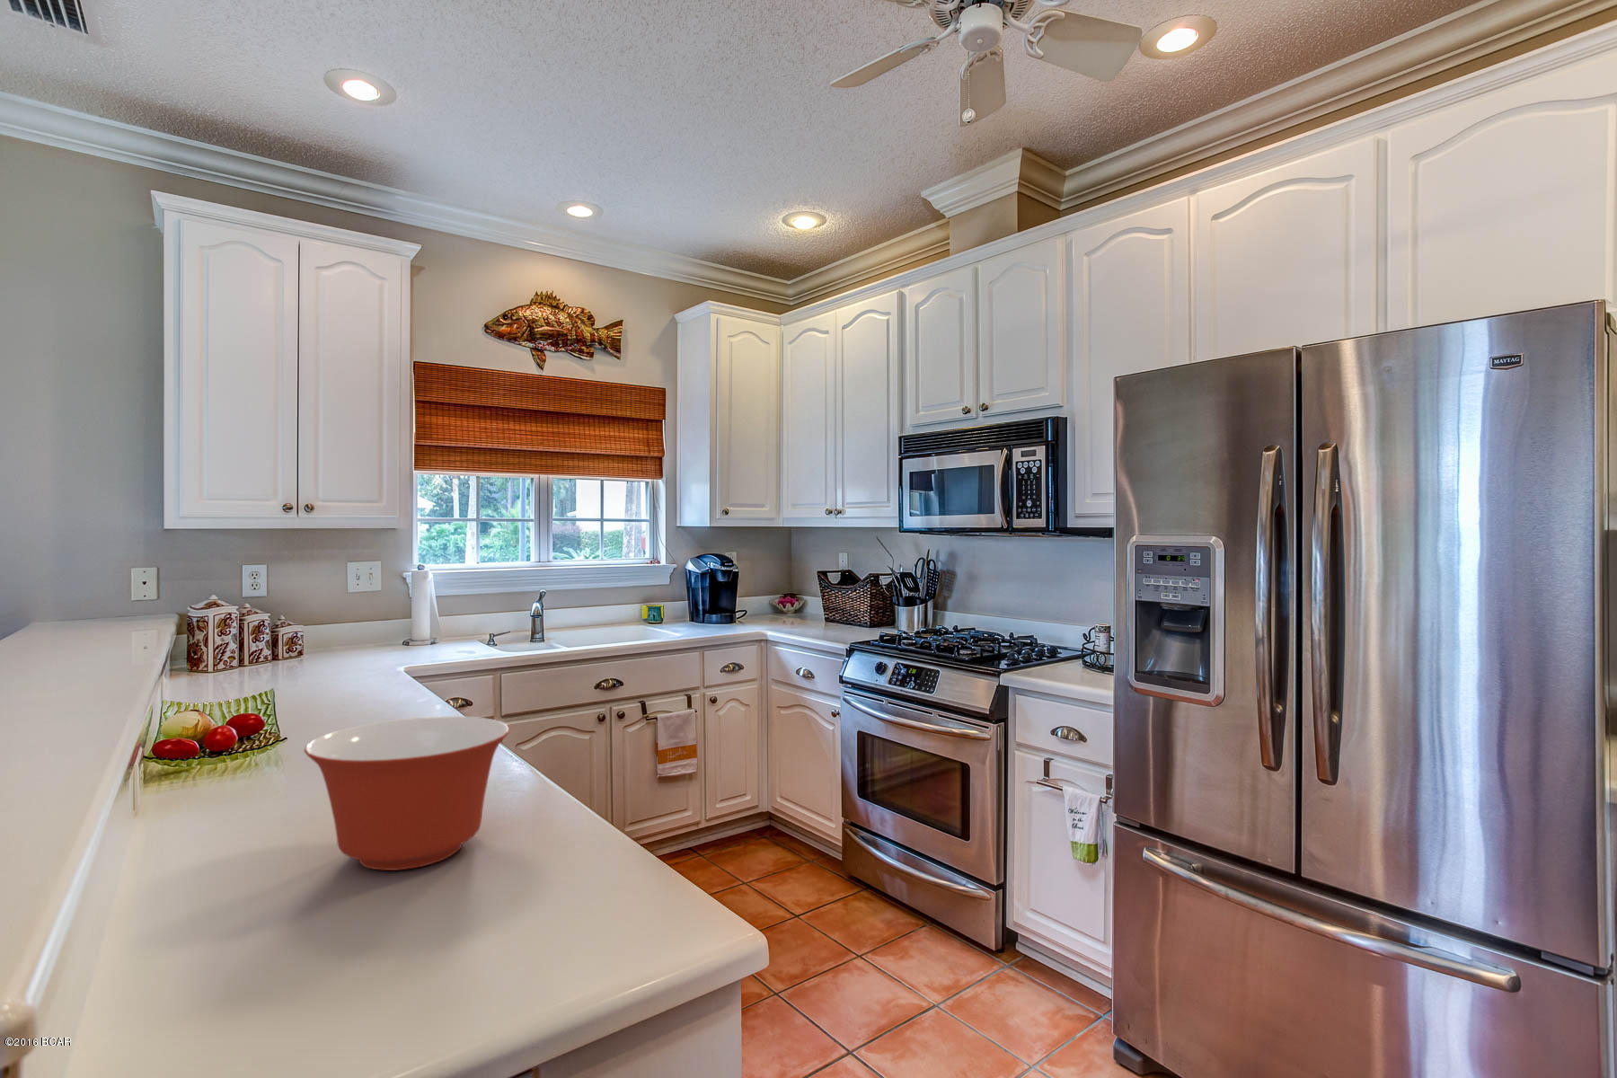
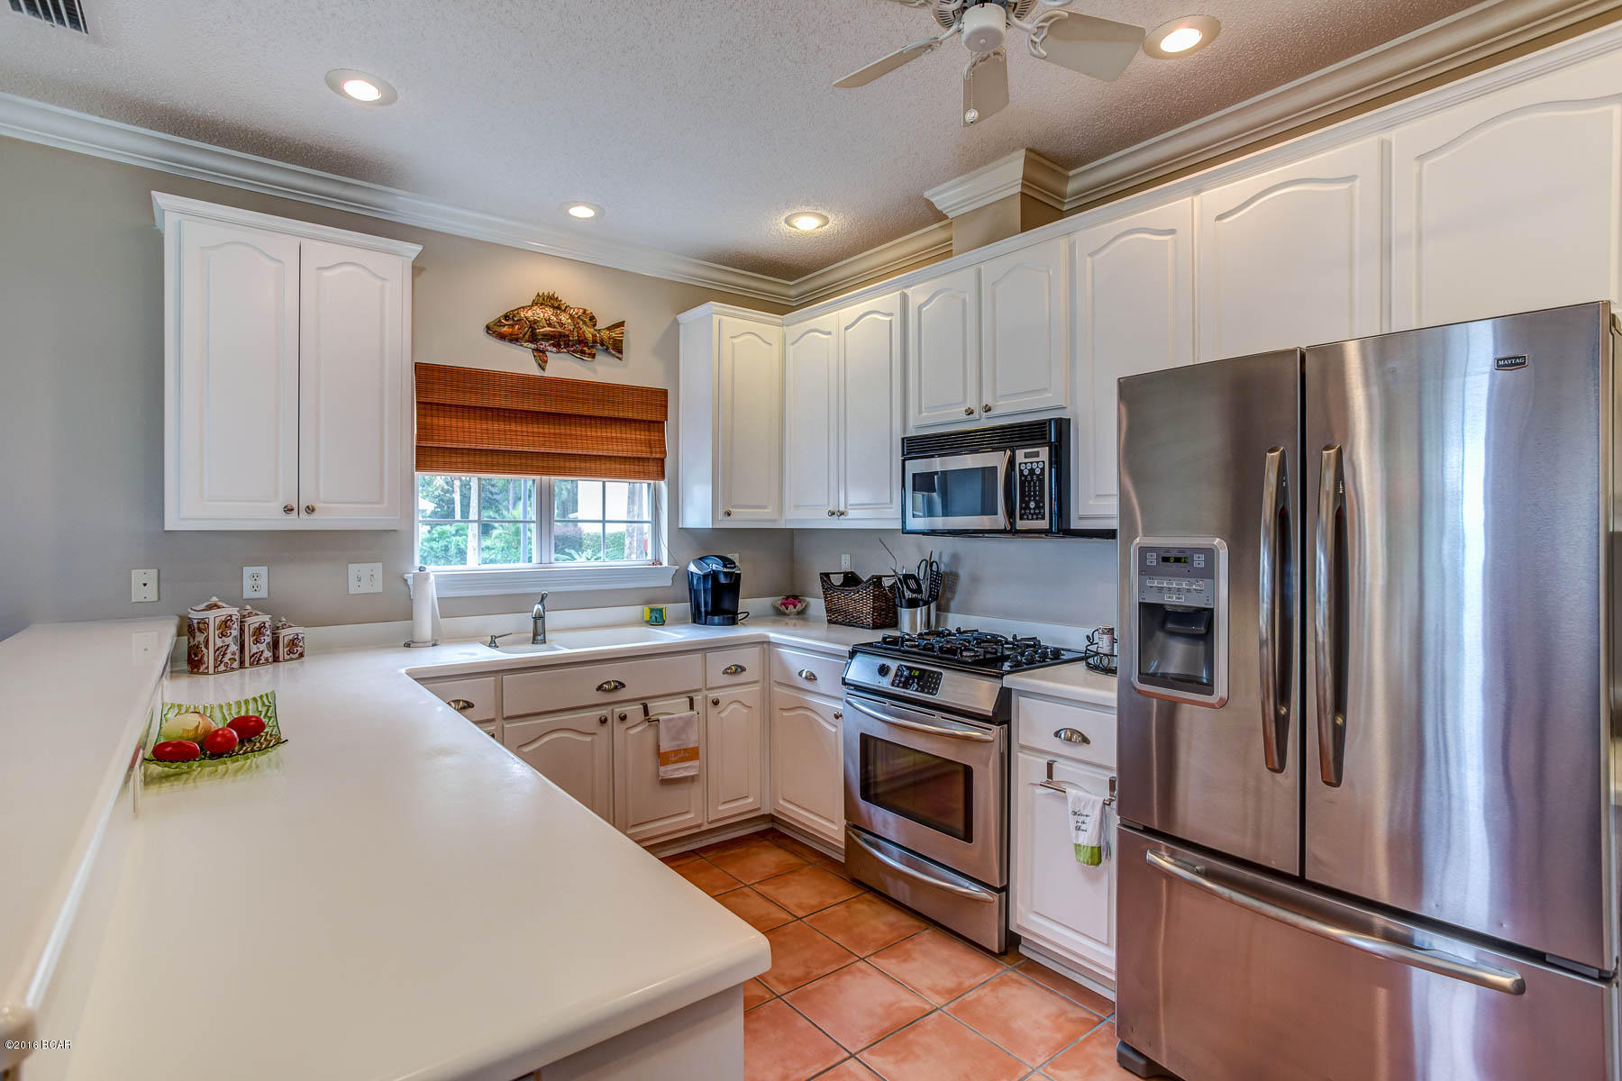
- mixing bowl (411, 793)
